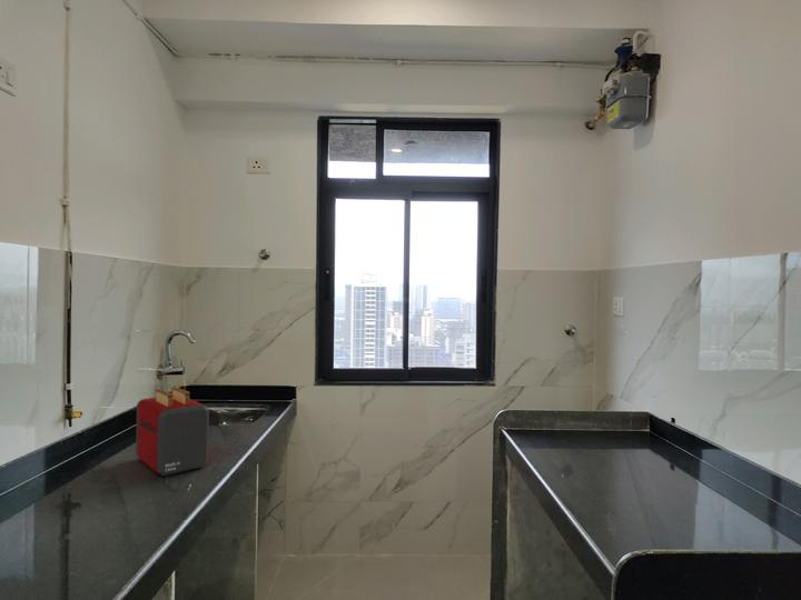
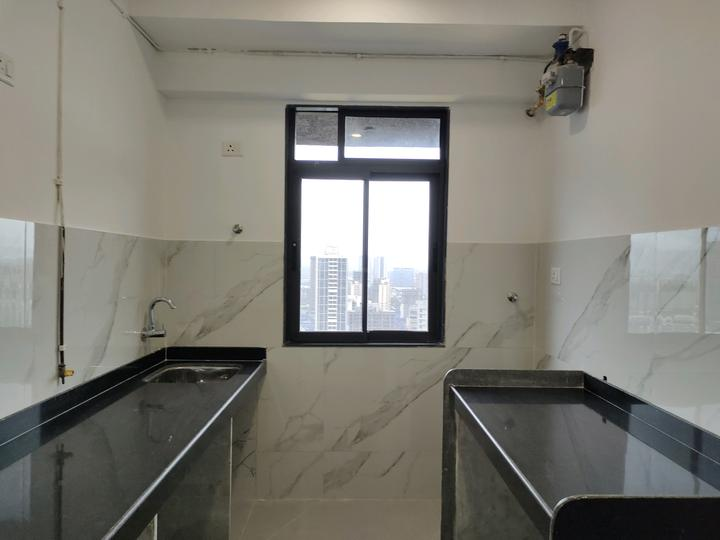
- toaster (171, 426)
